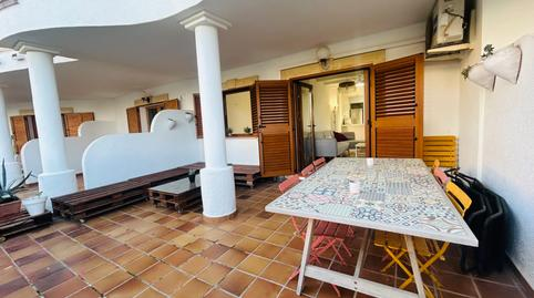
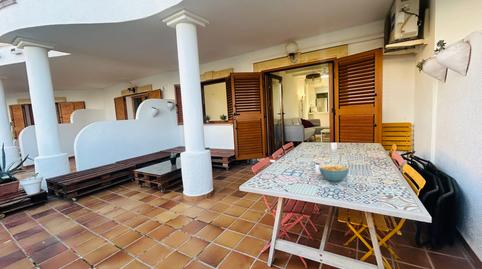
+ cereal bowl (333, 173)
